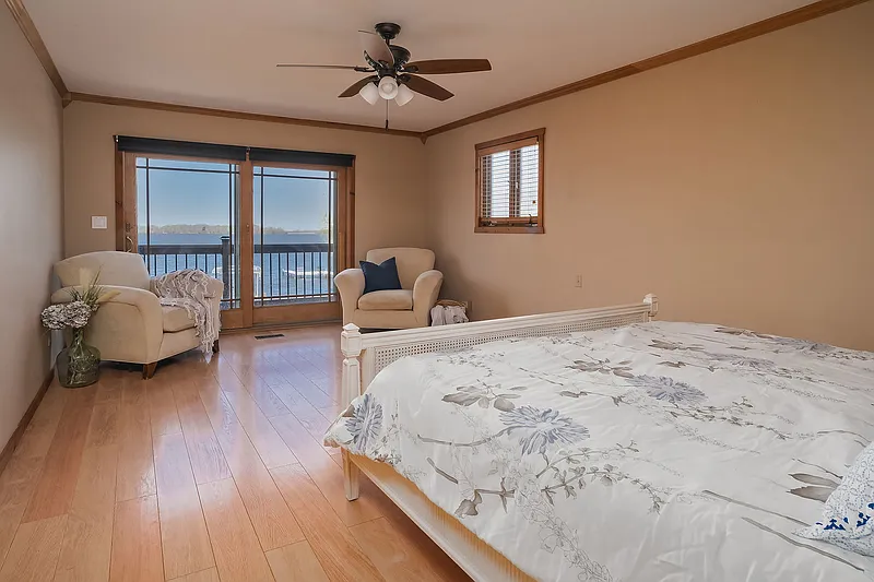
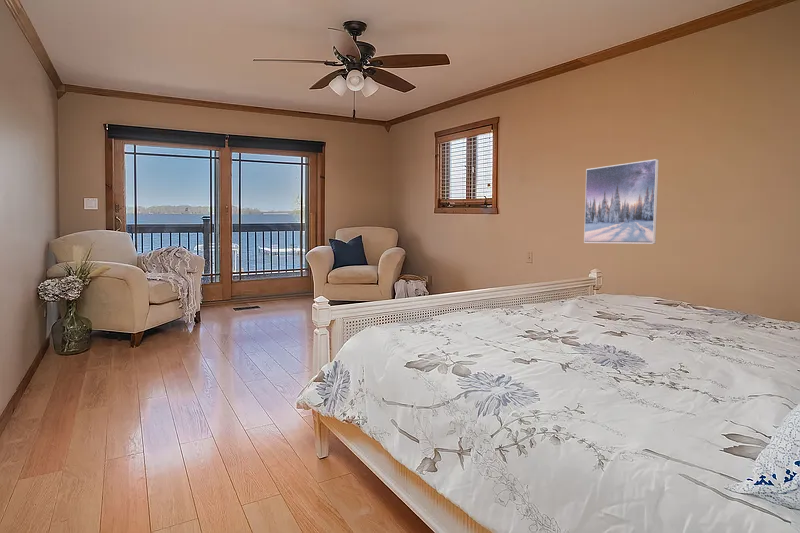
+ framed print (618, 204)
